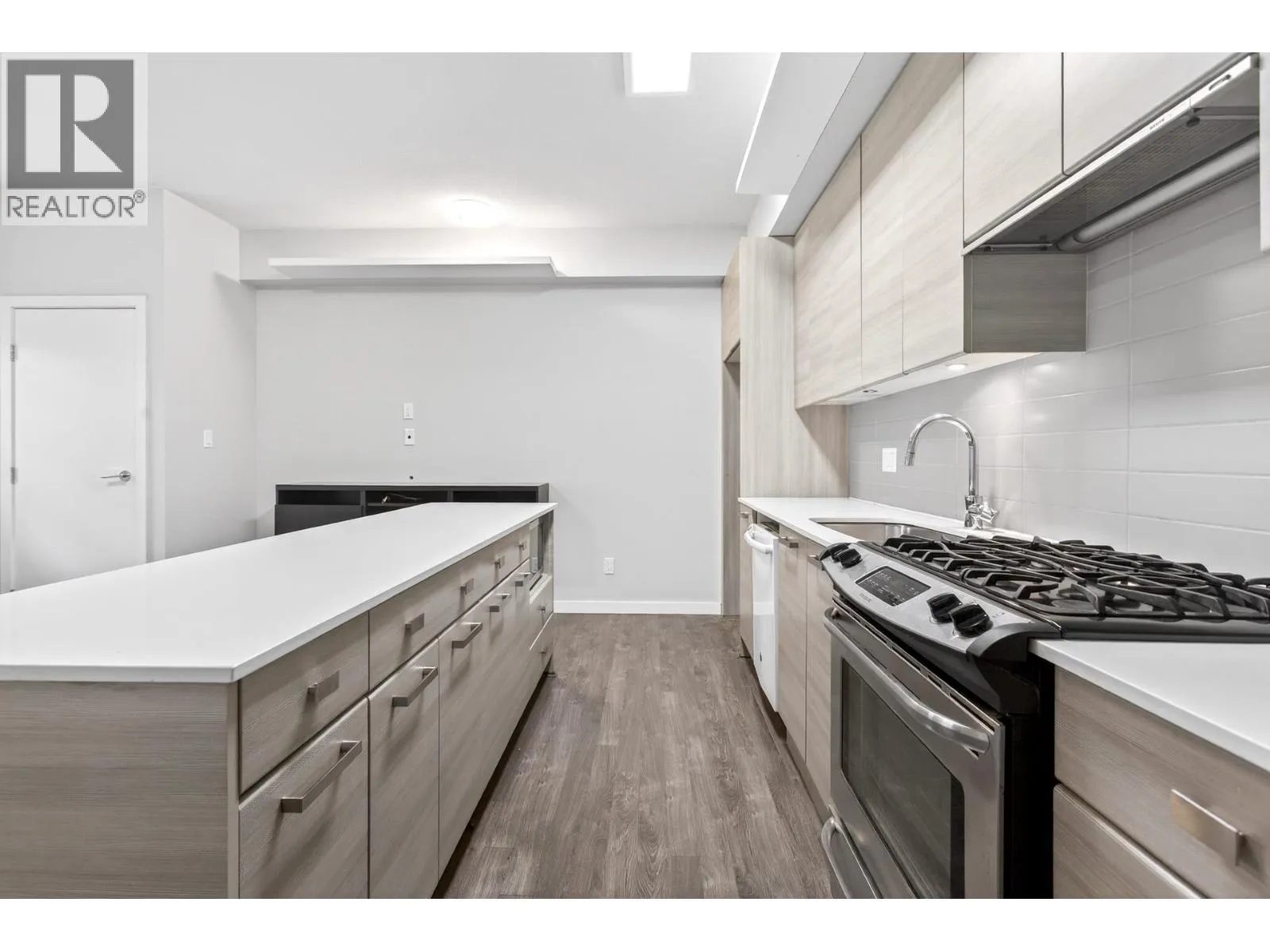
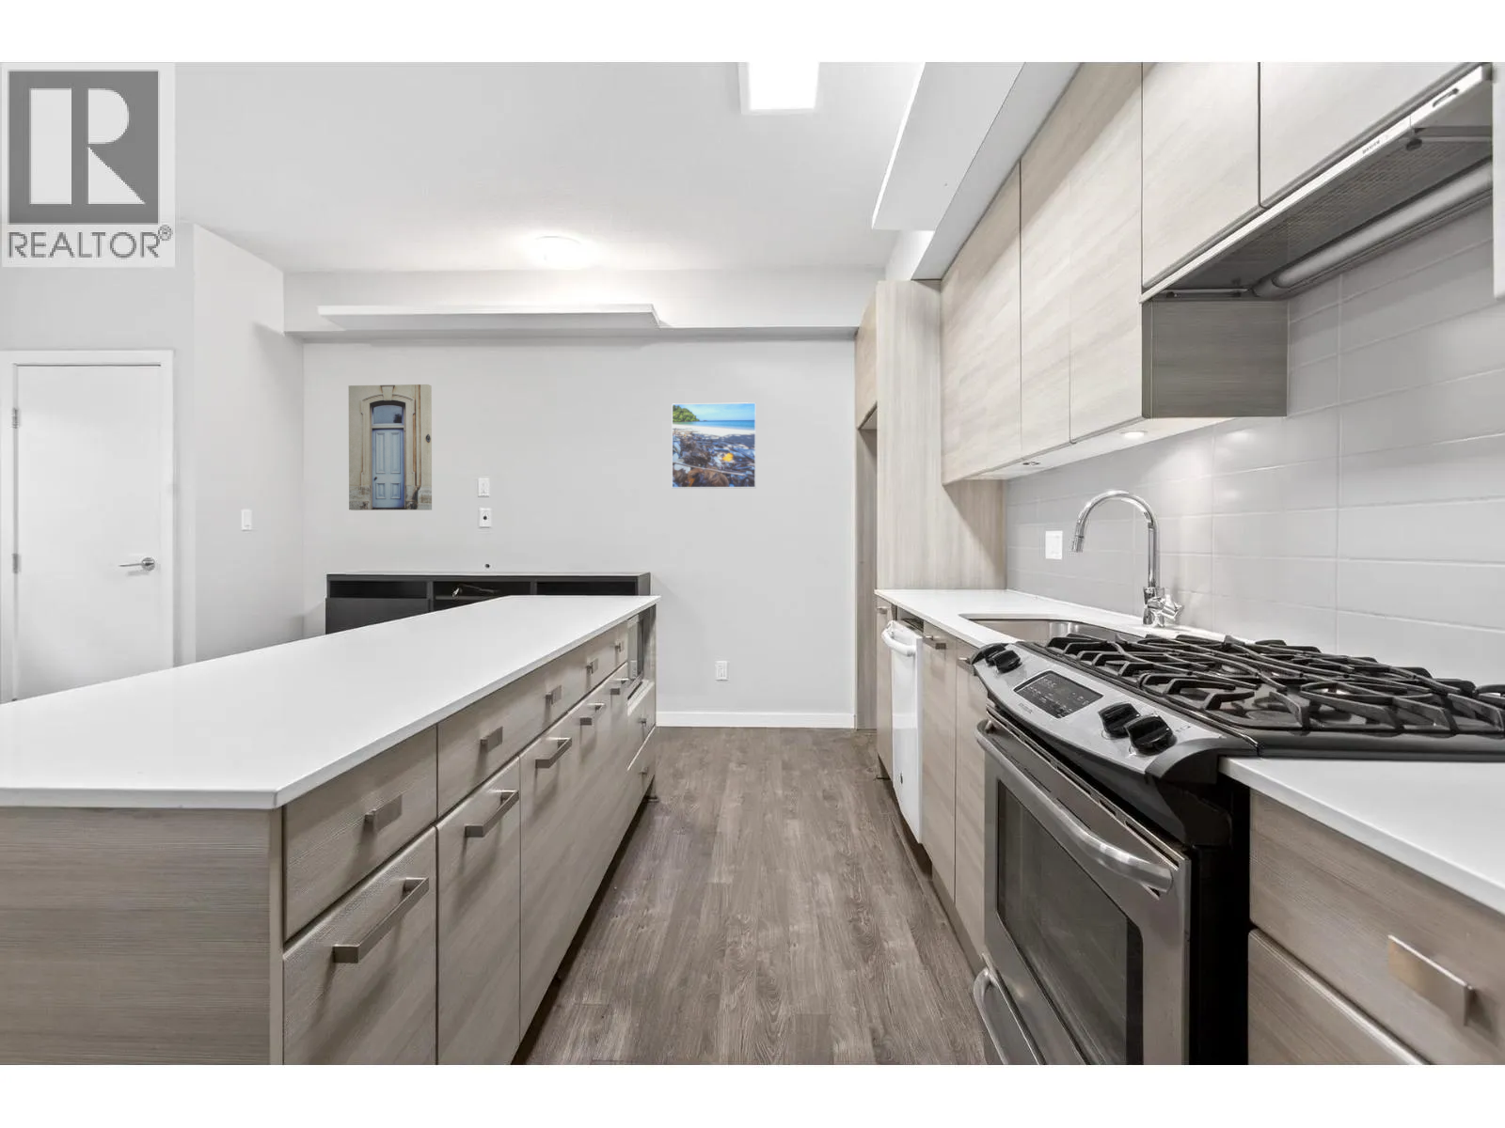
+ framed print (713, 446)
+ wall art (390, 448)
